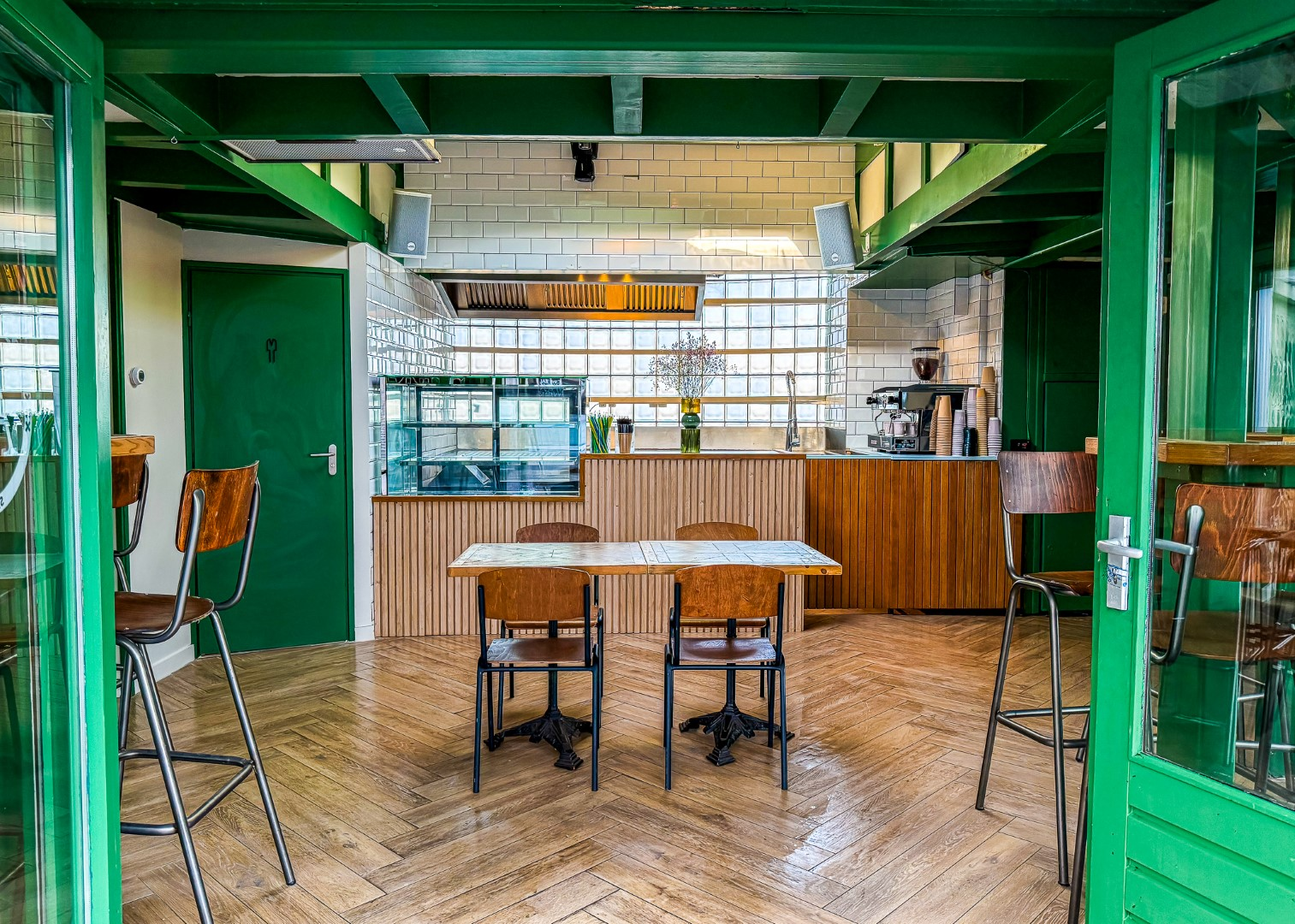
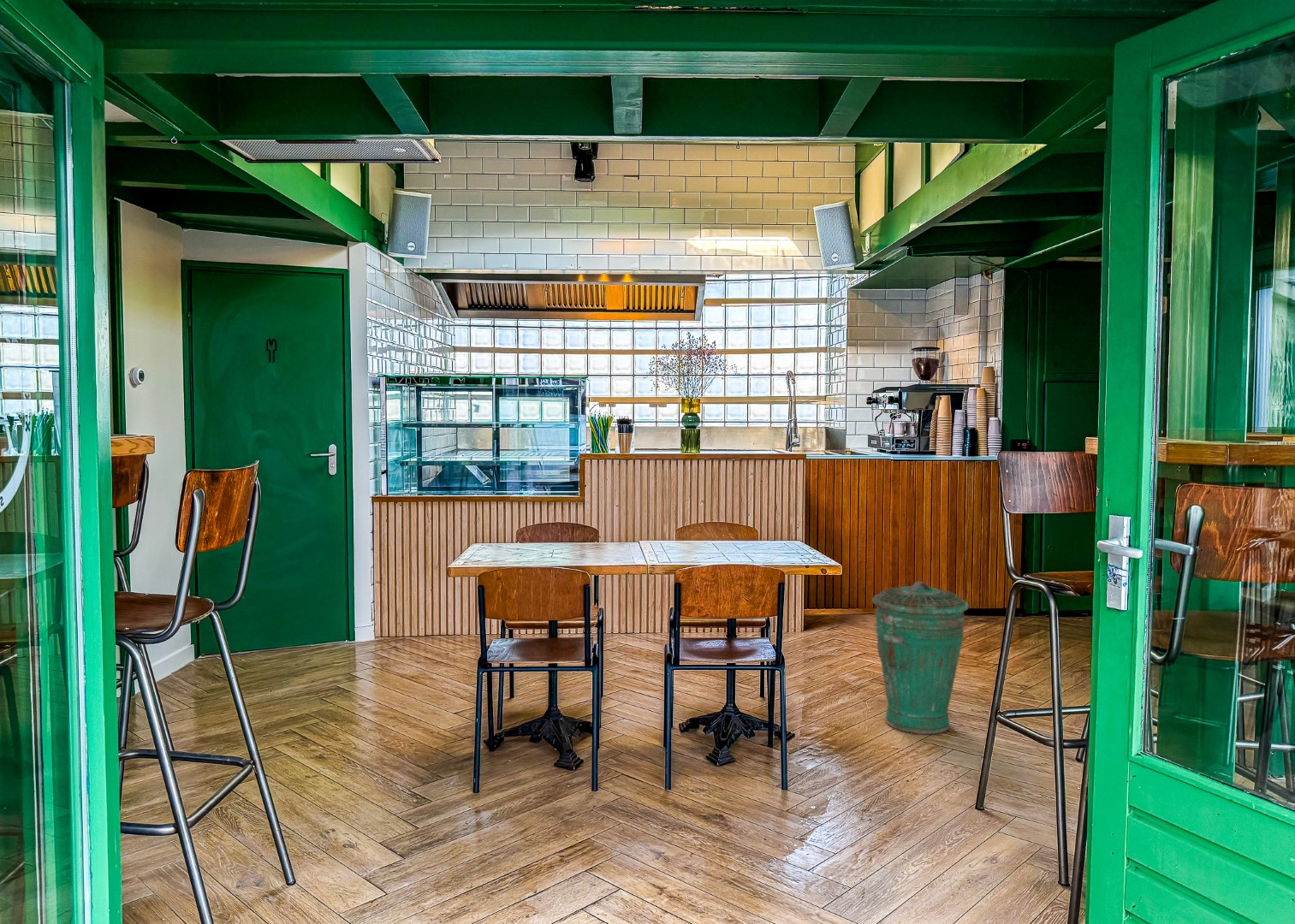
+ trash can (918, 653)
